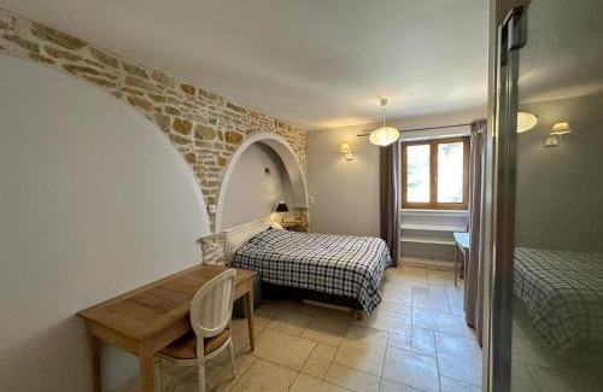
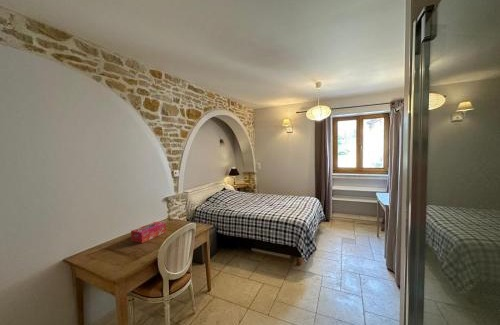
+ tissue box (149, 231)
